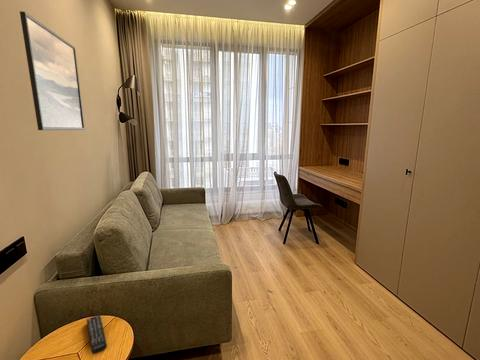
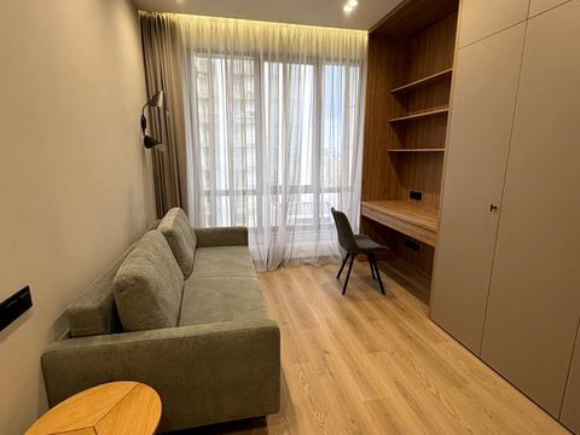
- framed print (59, 83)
- remote control (96, 332)
